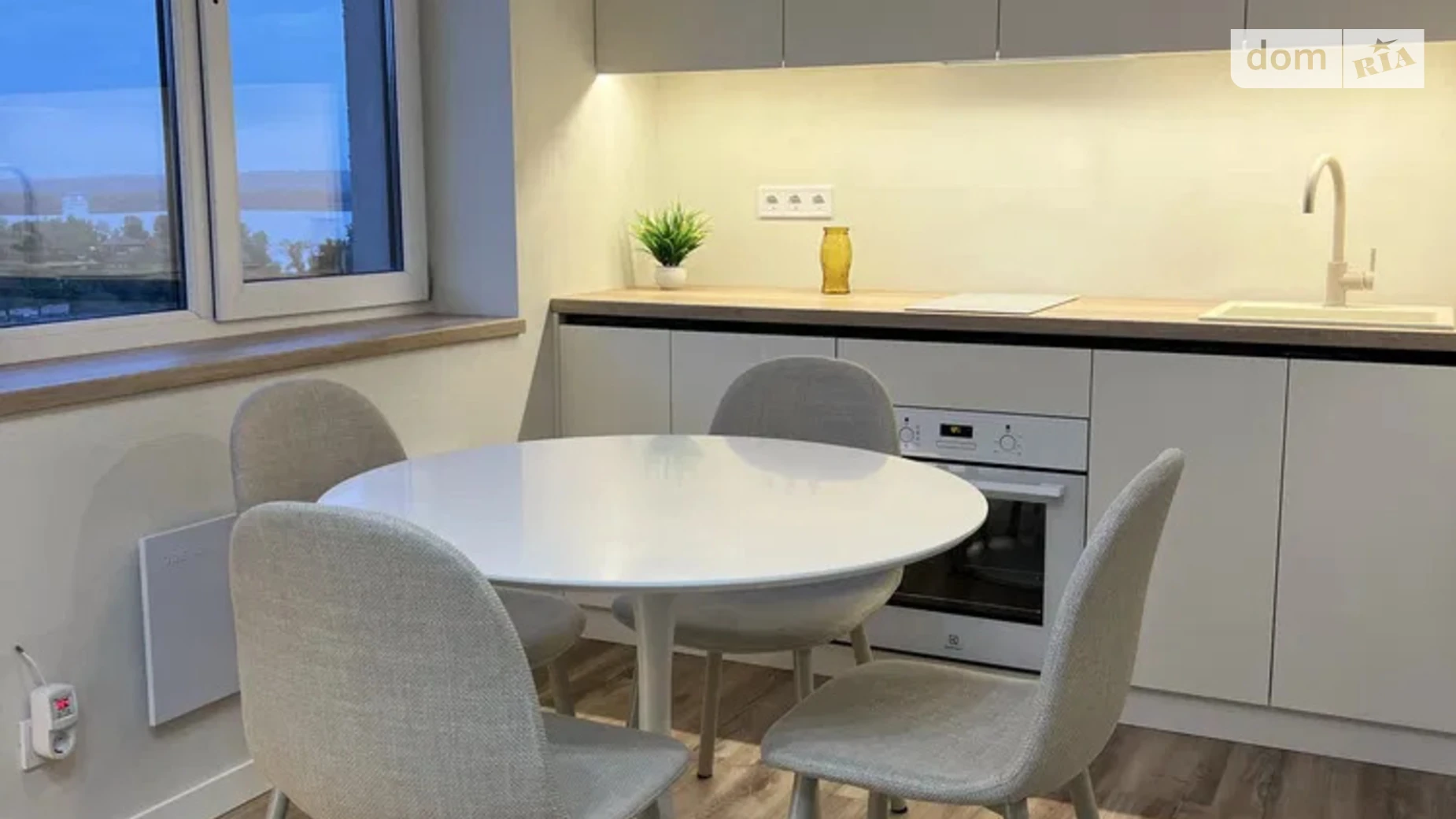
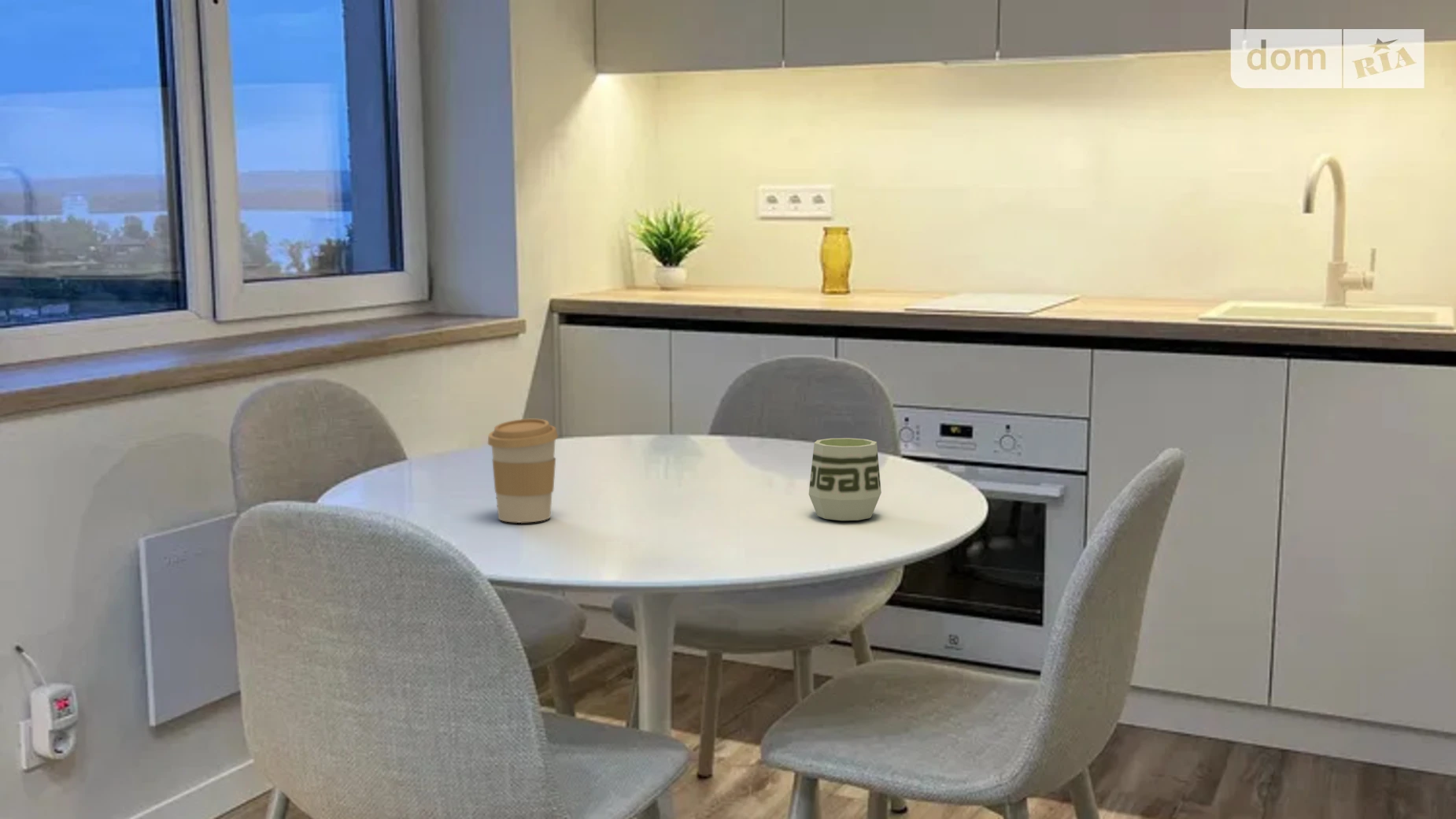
+ cup (844, 479)
+ coffee cup (523, 469)
